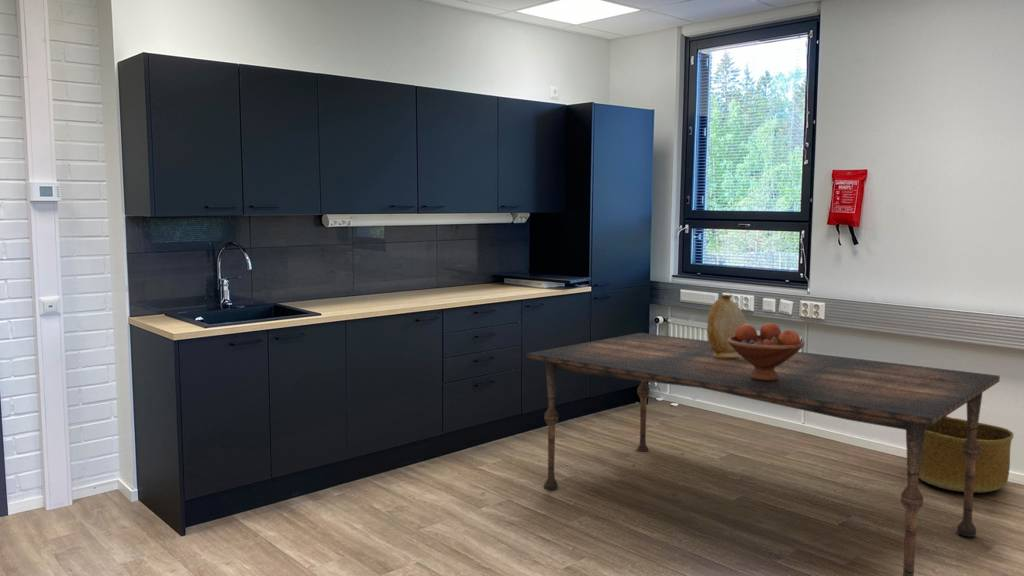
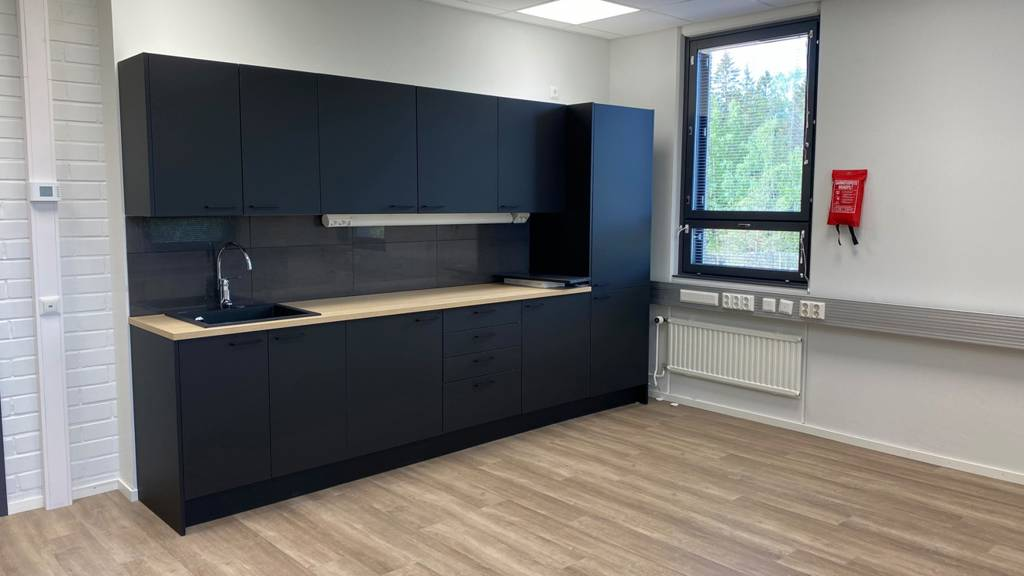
- fruit bowl (765, 351)
- basket (958, 453)
- dining table (749, 398)
- vase (727, 325)
